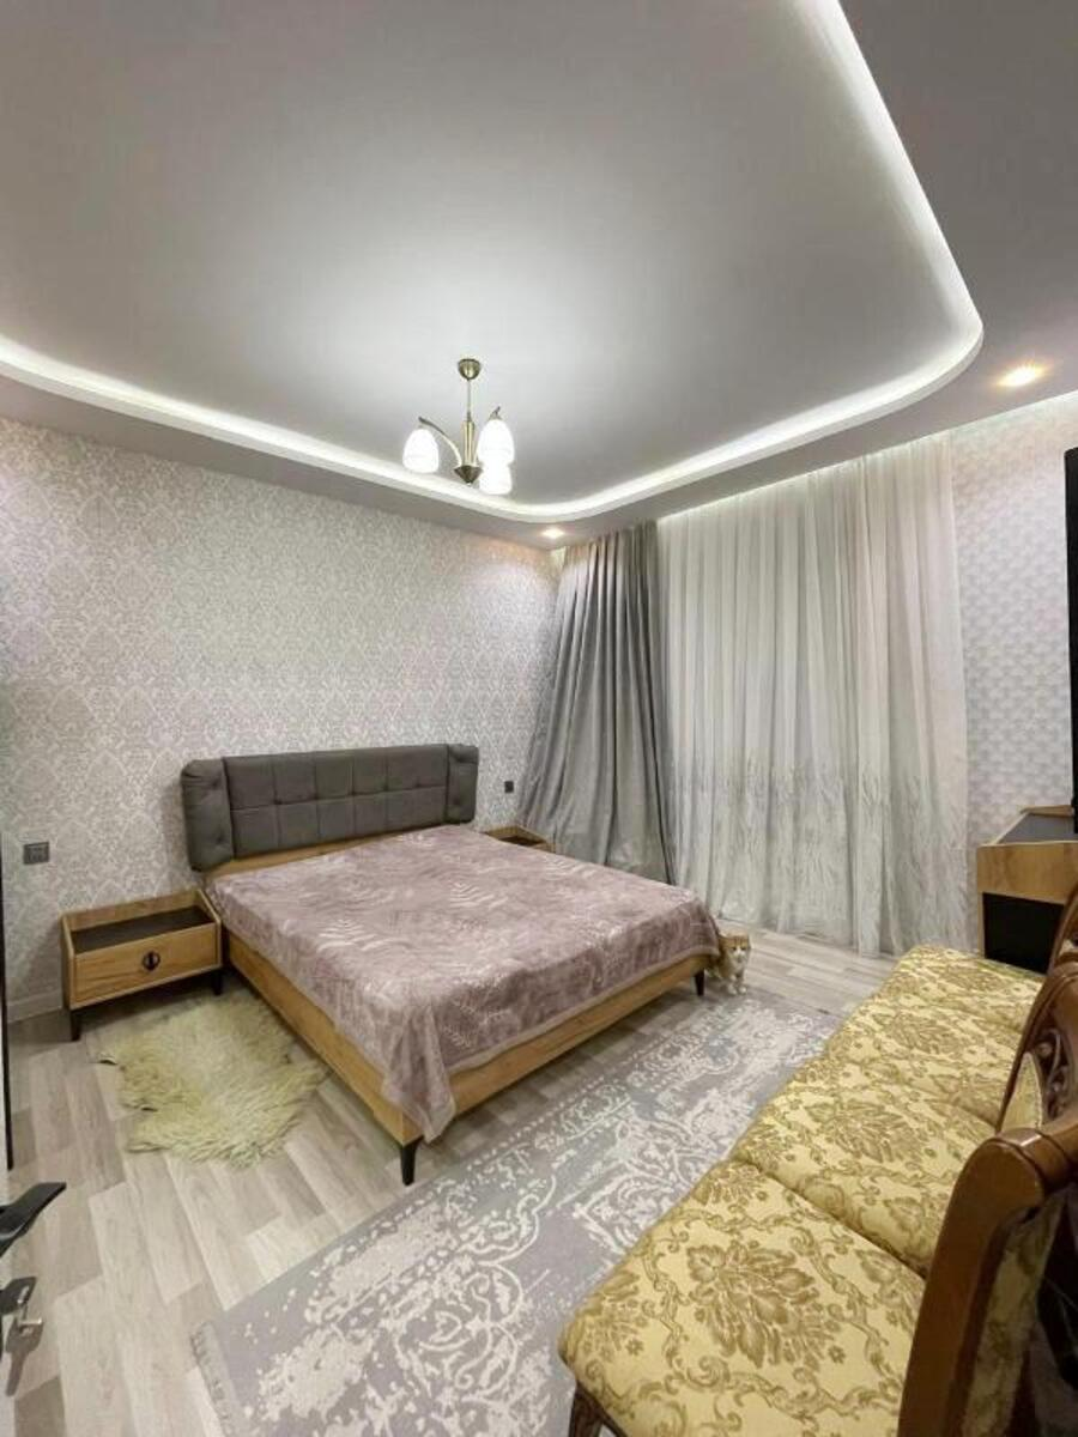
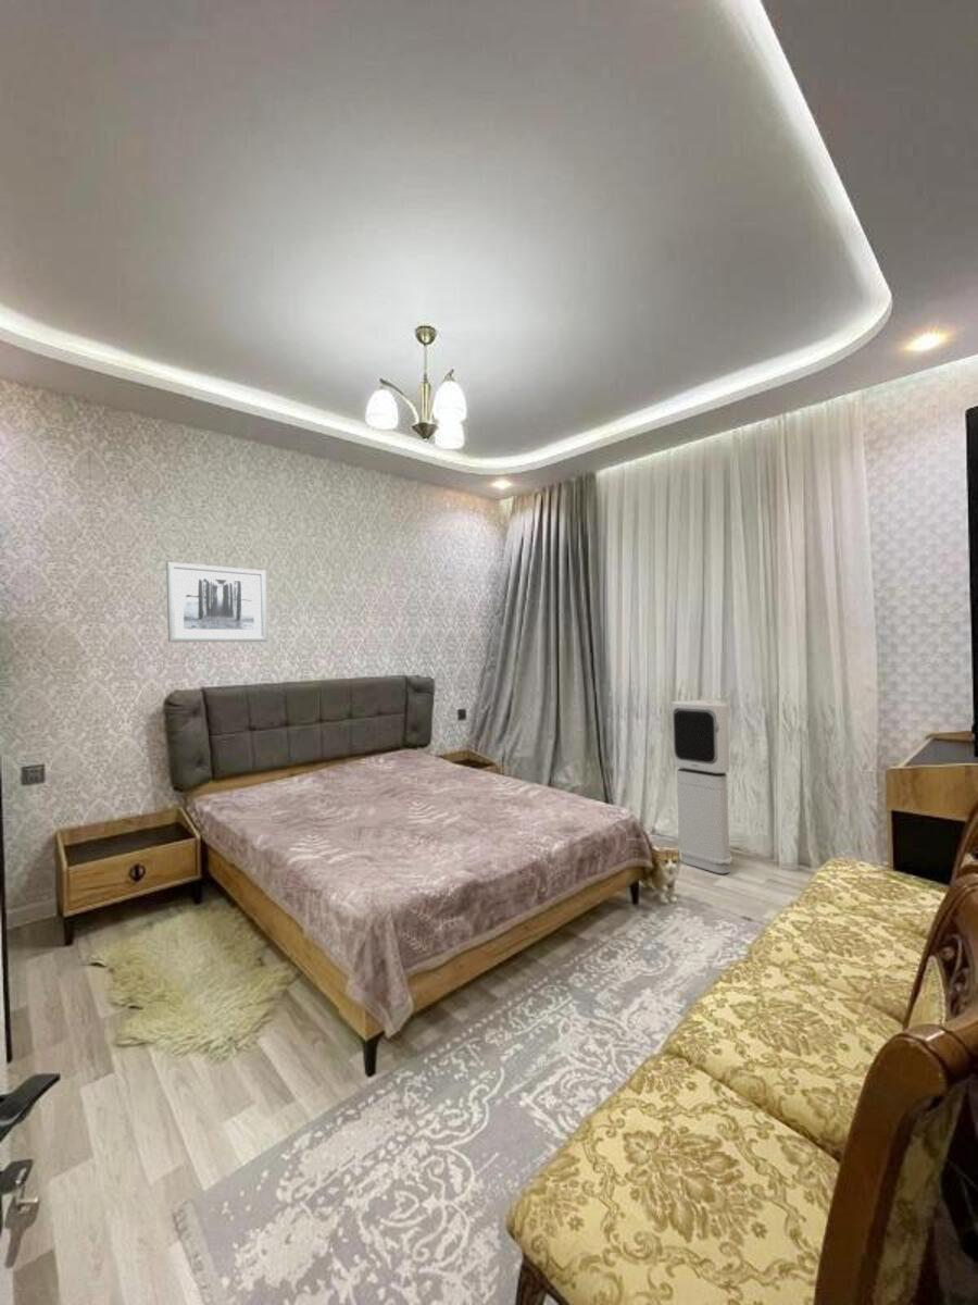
+ air purifier (709, 780)
+ wall art (220, 604)
